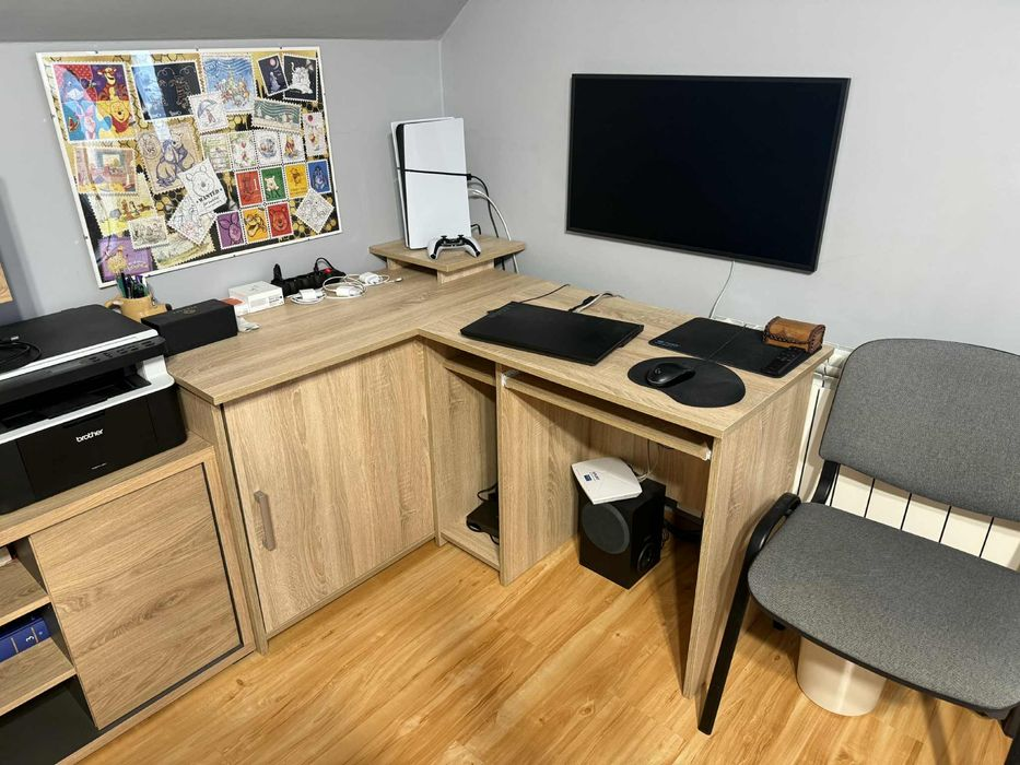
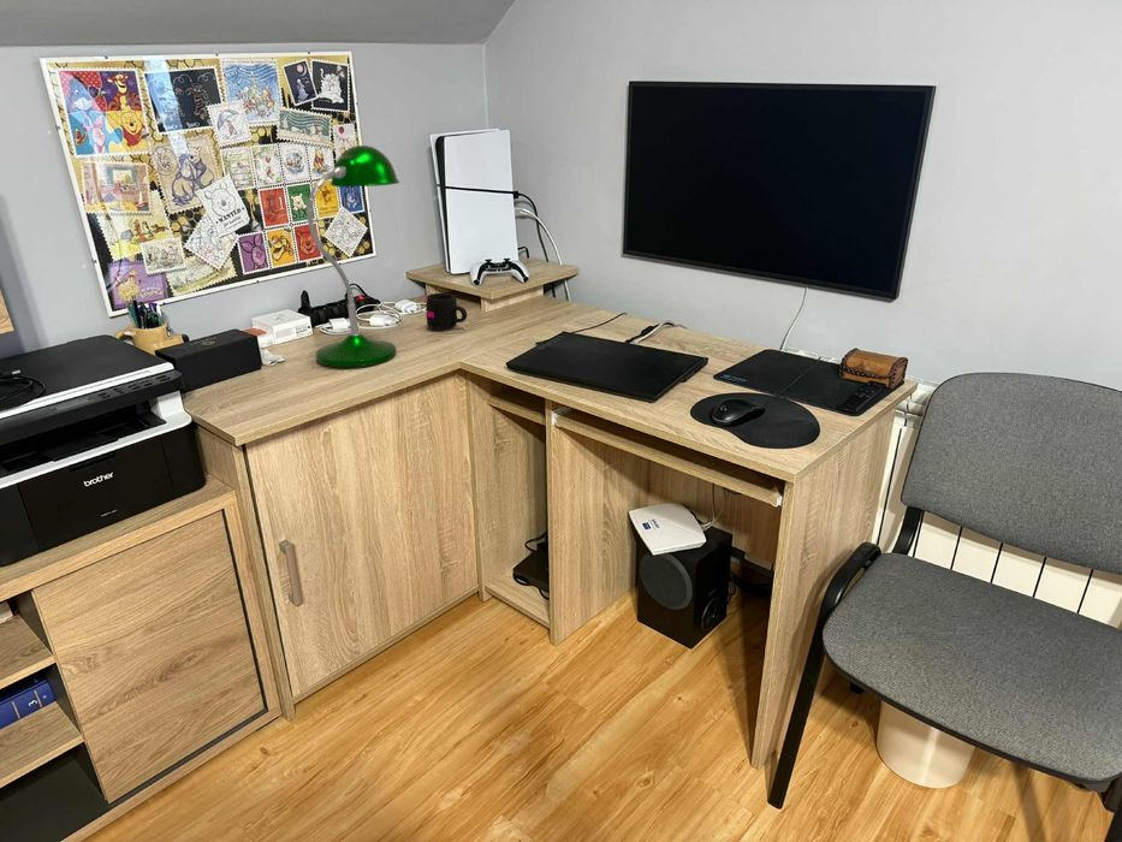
+ desk lamp (338, 263)
+ mug (446, 312)
